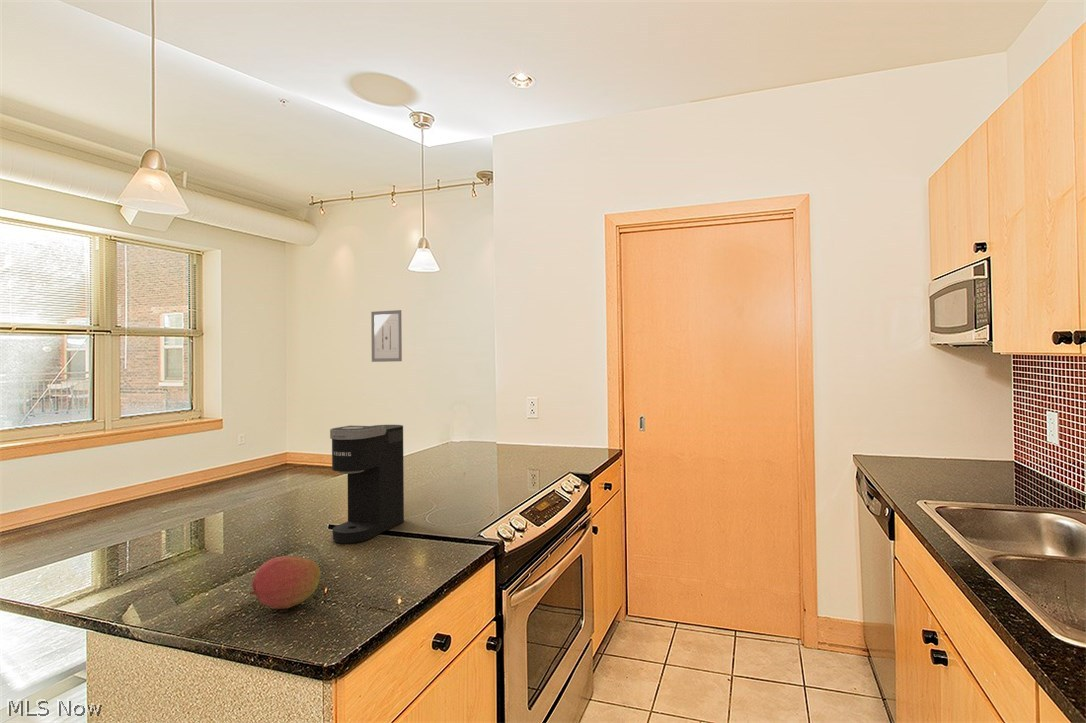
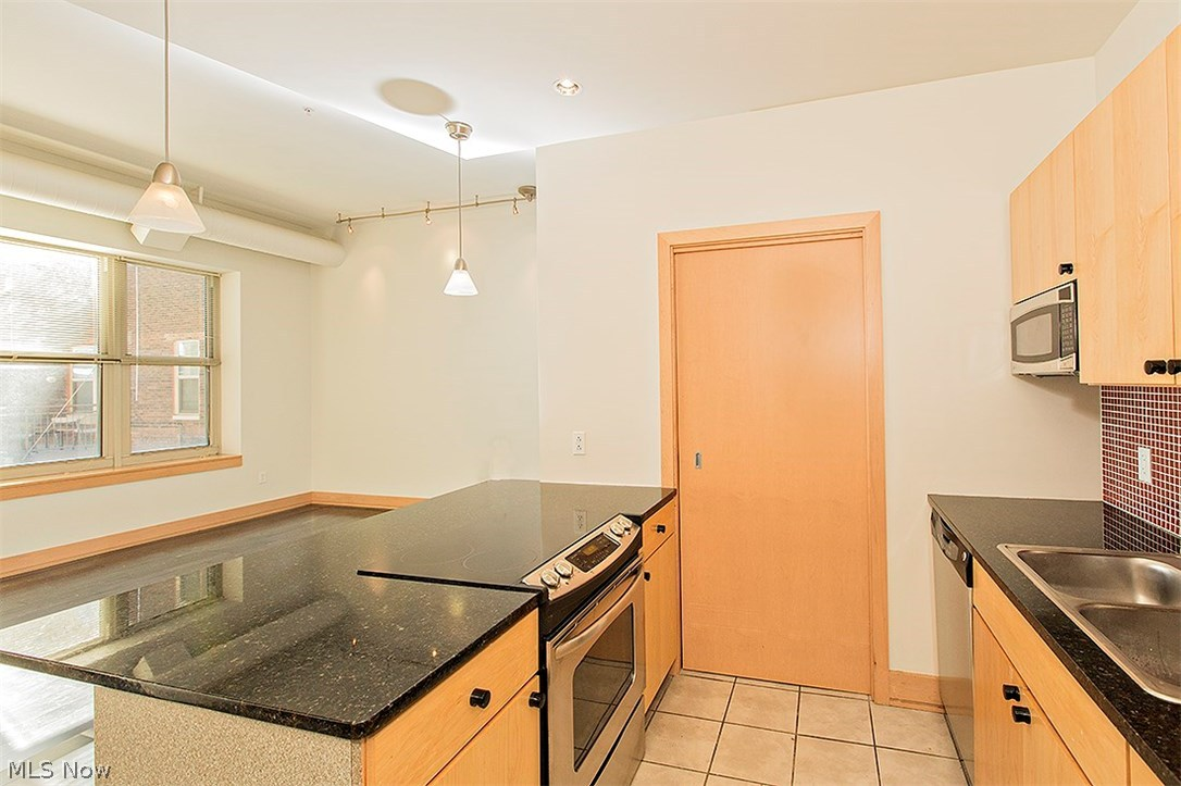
- coffee maker (369, 477)
- wall art (386, 336)
- fruit (286, 581)
